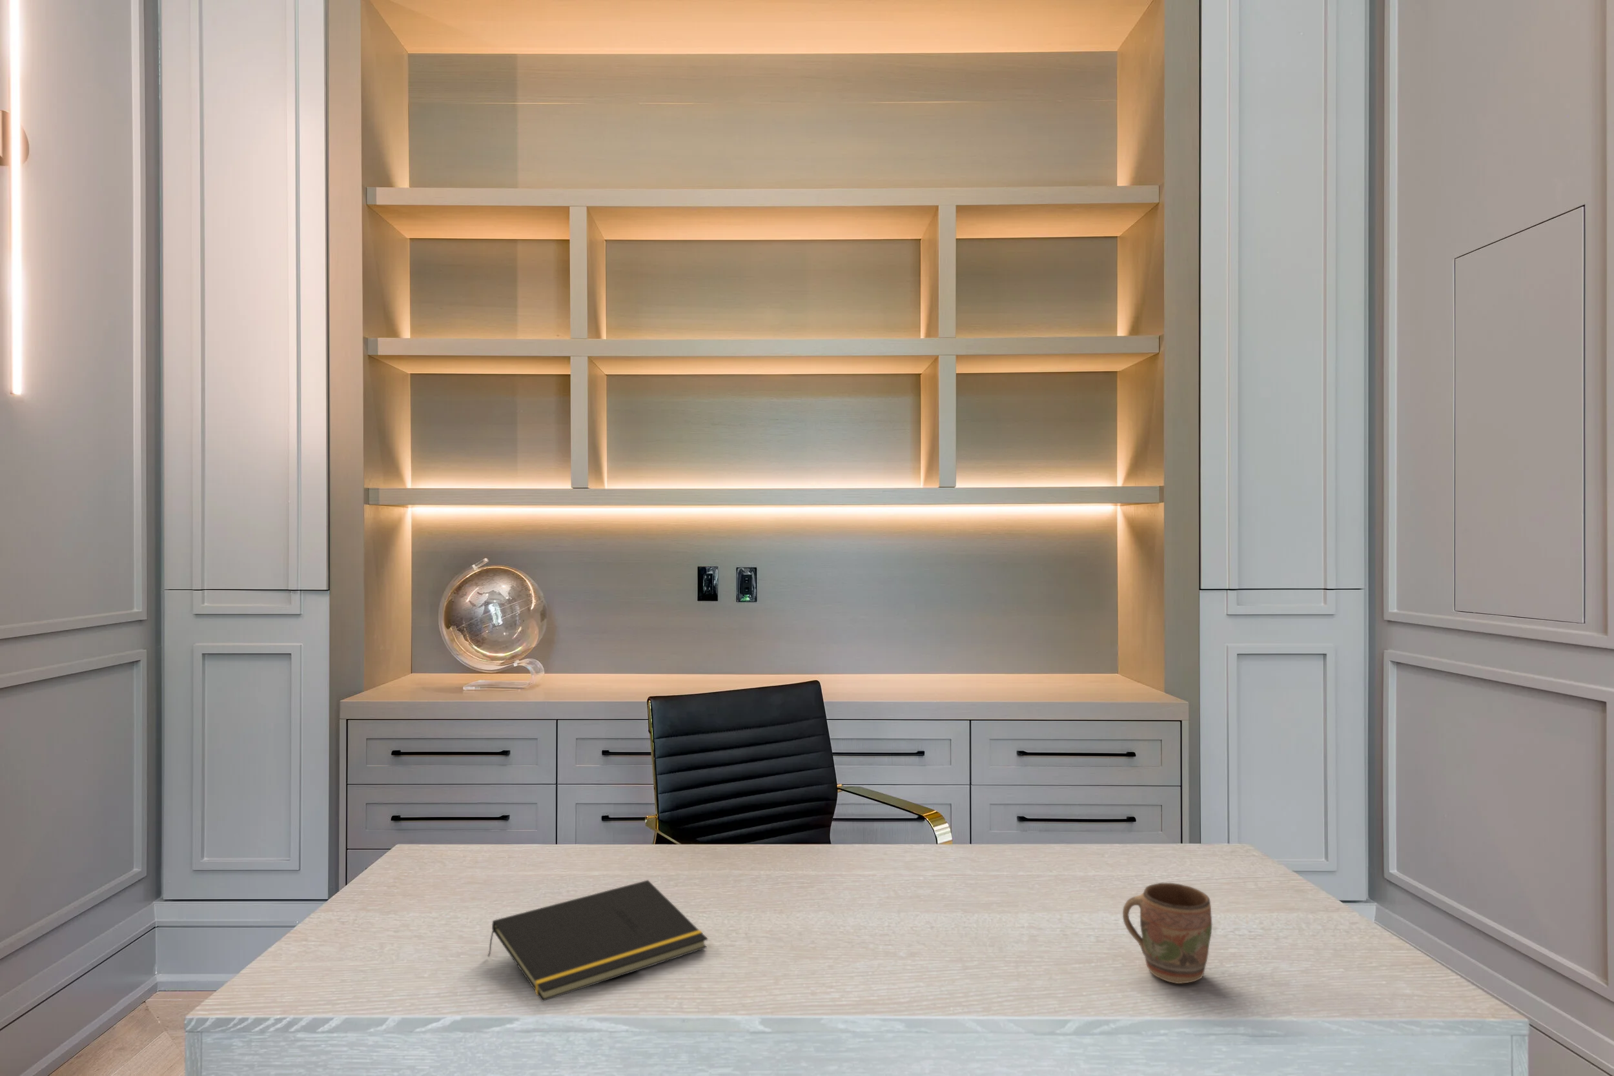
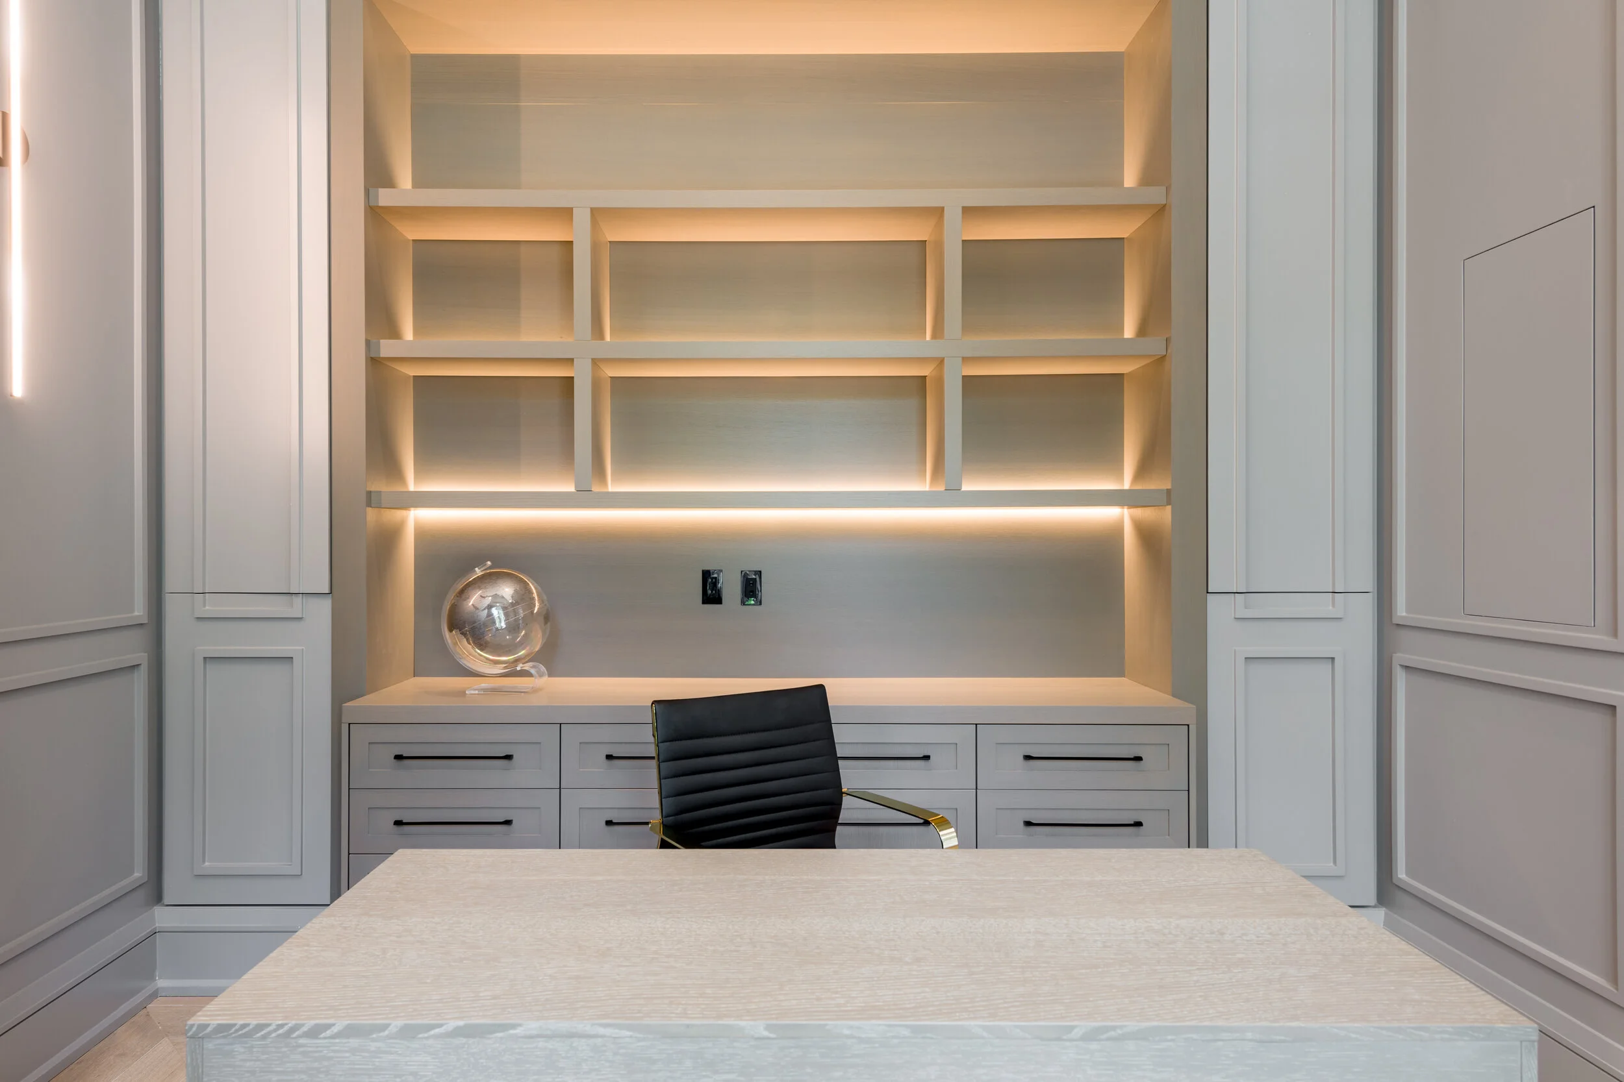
- mug (1171, 931)
- notepad (600, 934)
